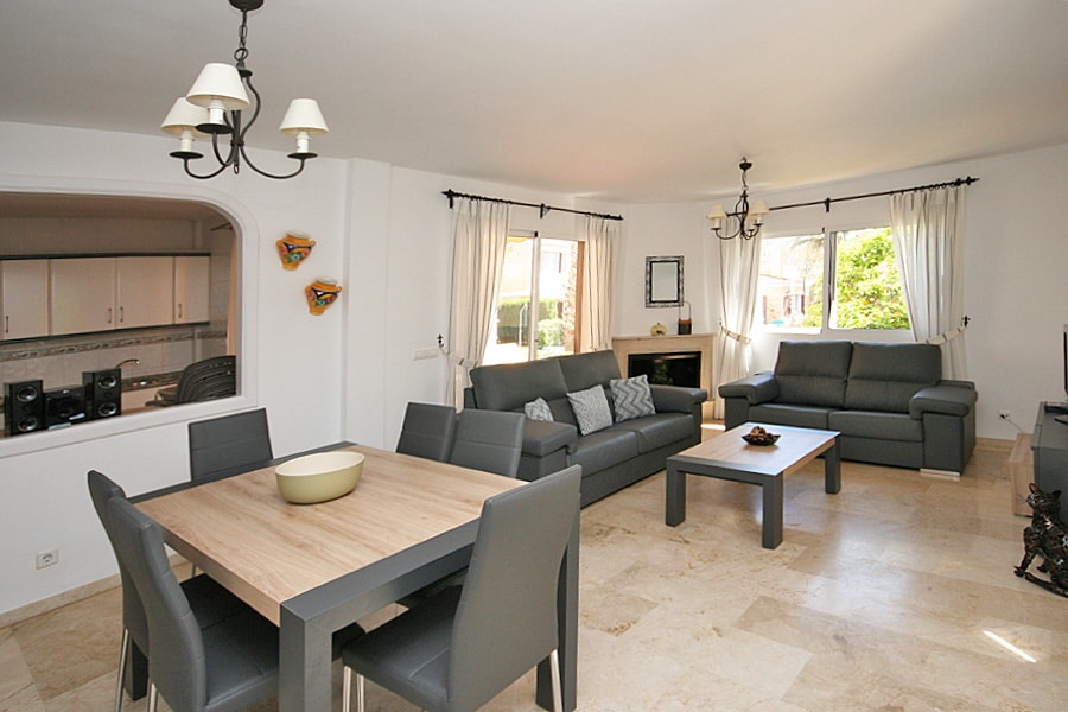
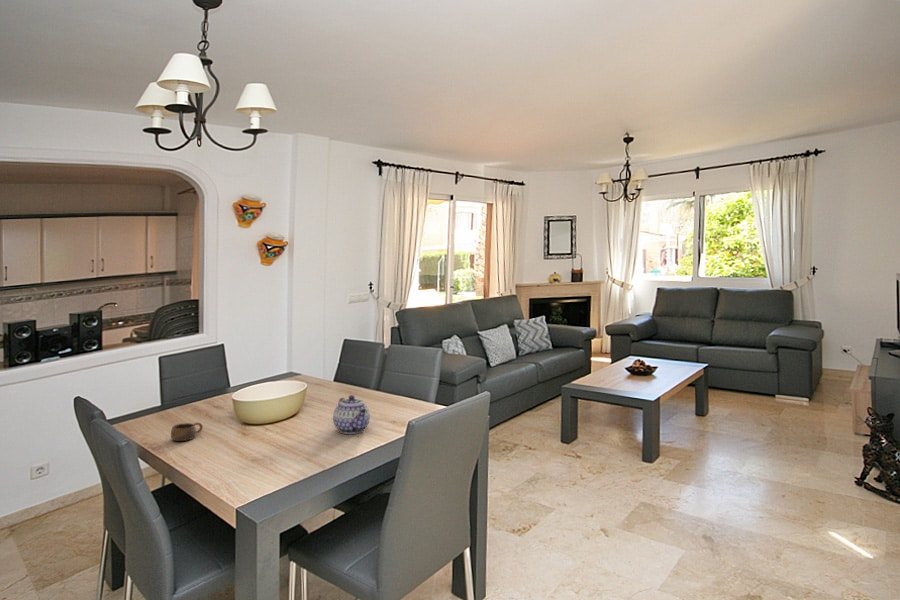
+ teapot (351, 413)
+ cup (187, 431)
